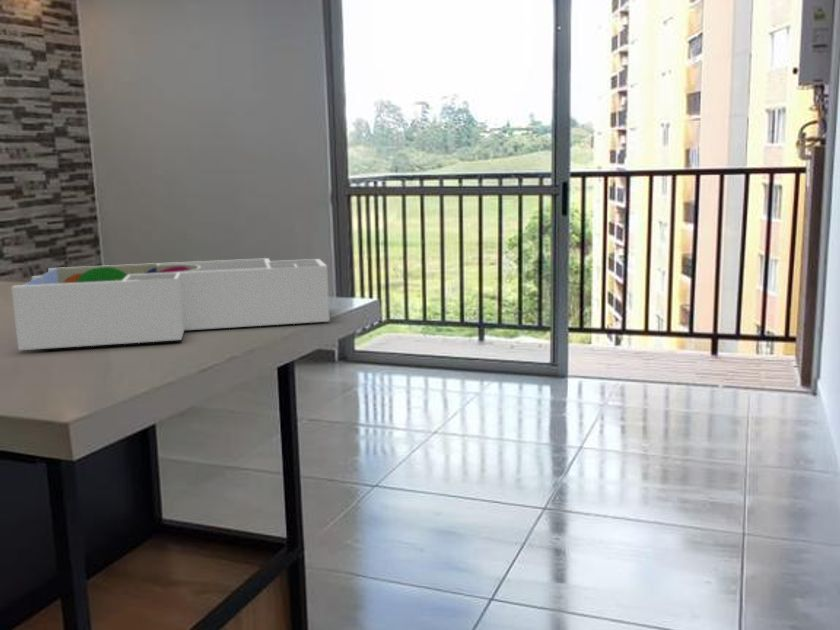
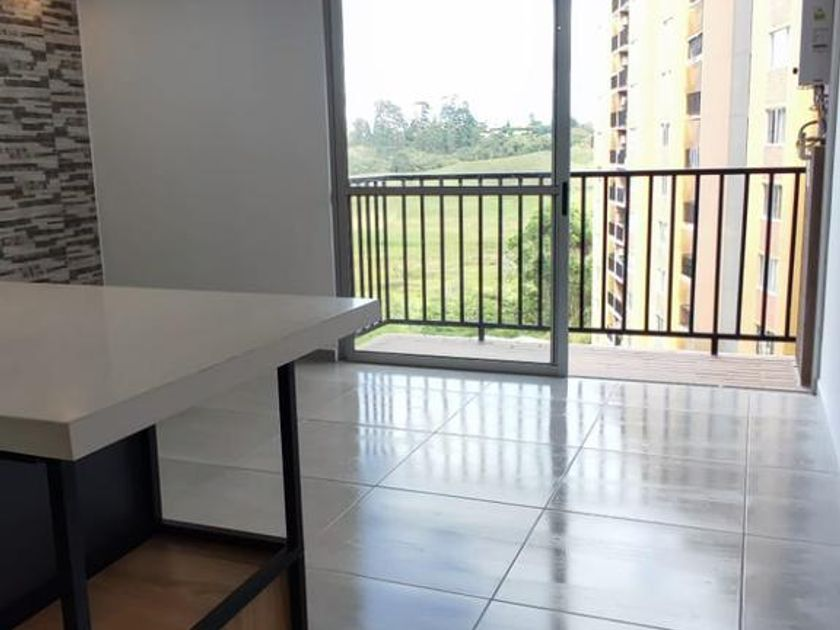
- desk organizer (185, 297)
